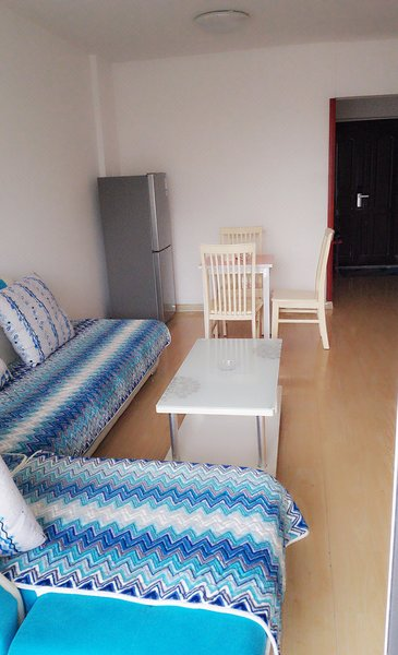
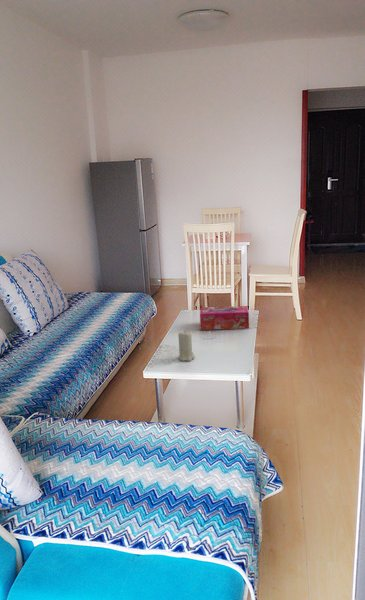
+ candle (185, 344)
+ tissue box (224, 317)
